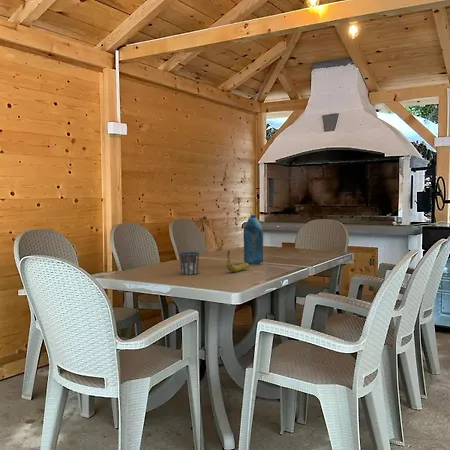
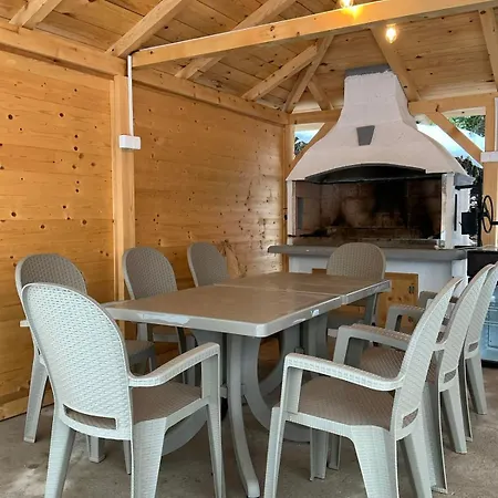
- banana (240, 264)
- bottle (253, 238)
- cup (189, 263)
